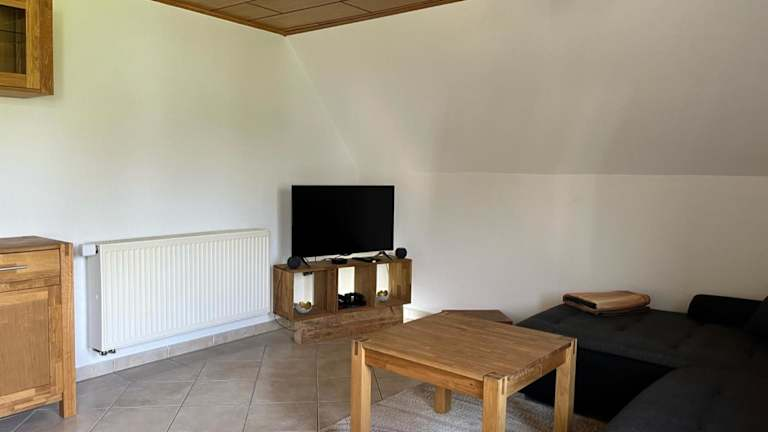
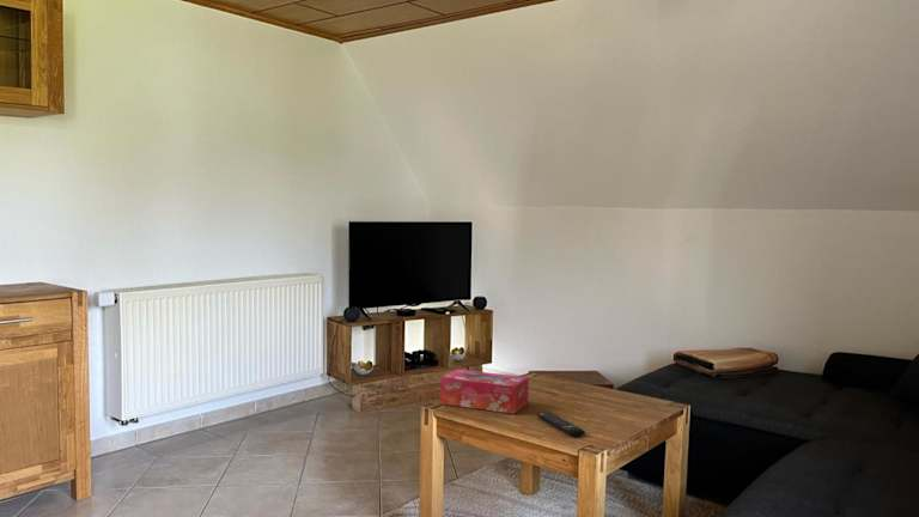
+ tissue box (483, 390)
+ remote control (559, 422)
